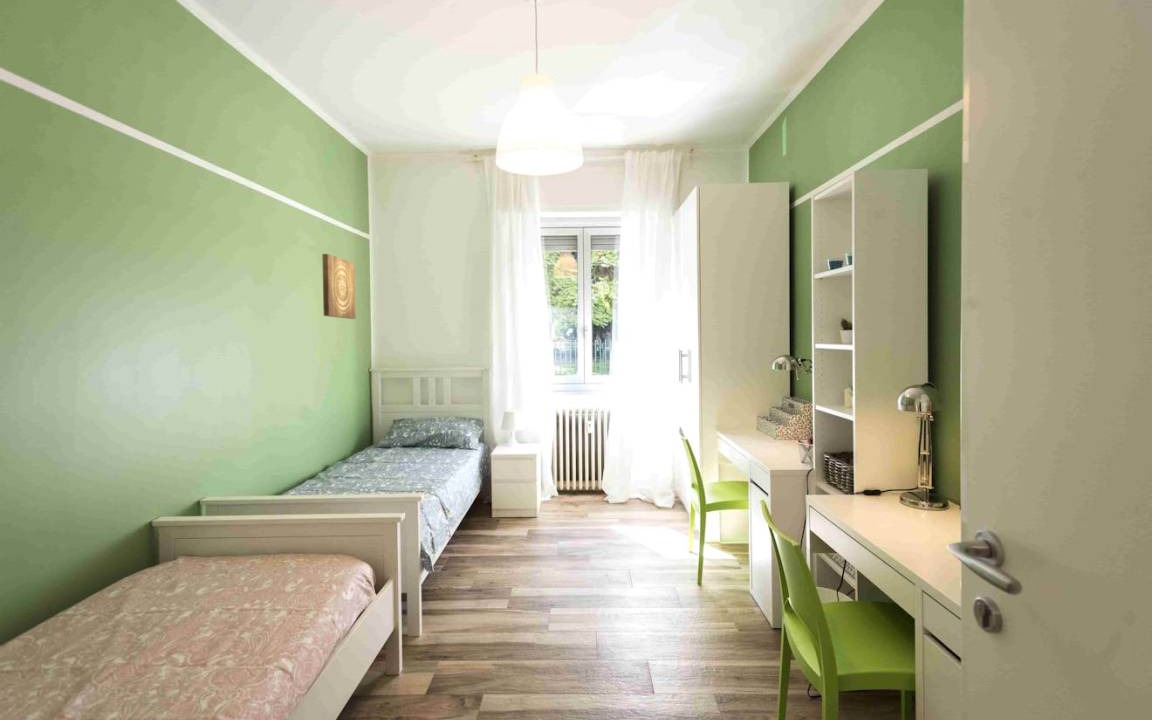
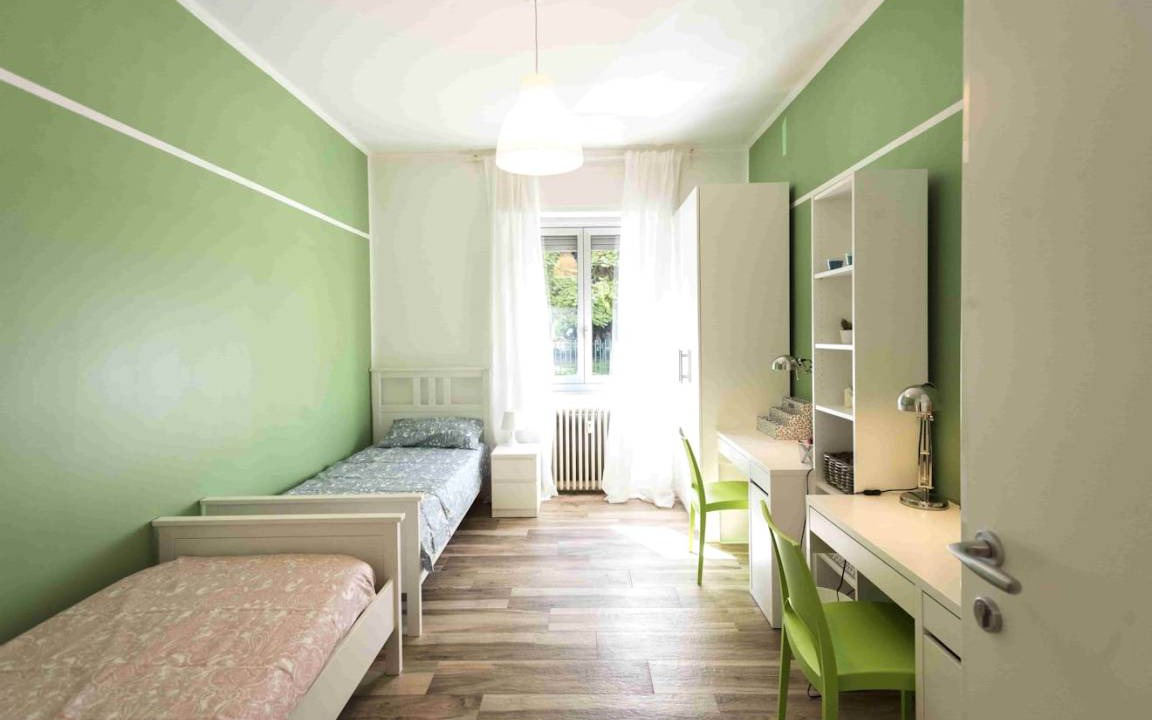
- wall art (339, 288)
